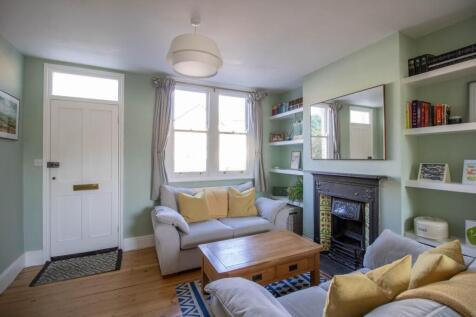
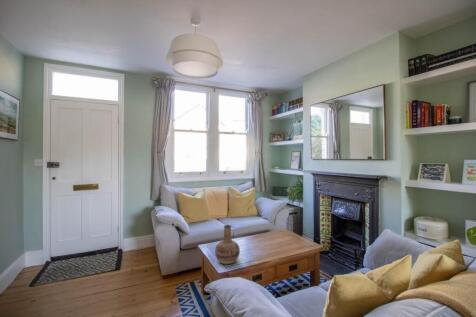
+ vase (227, 243)
